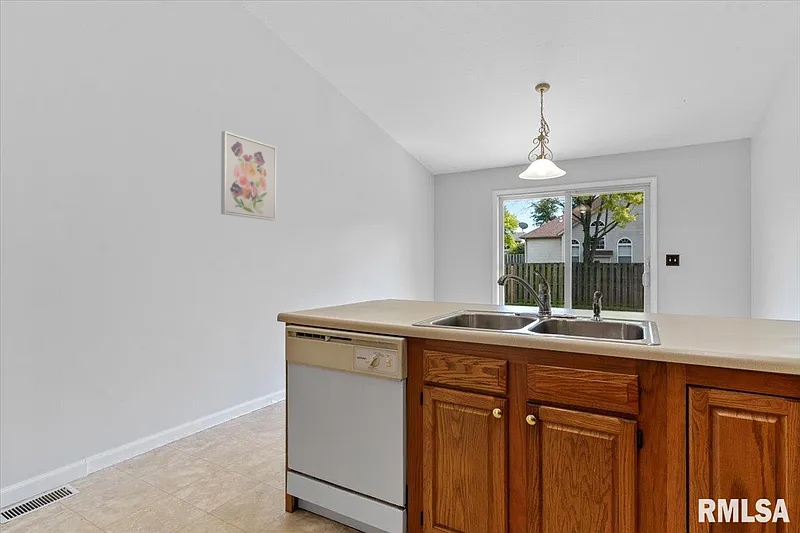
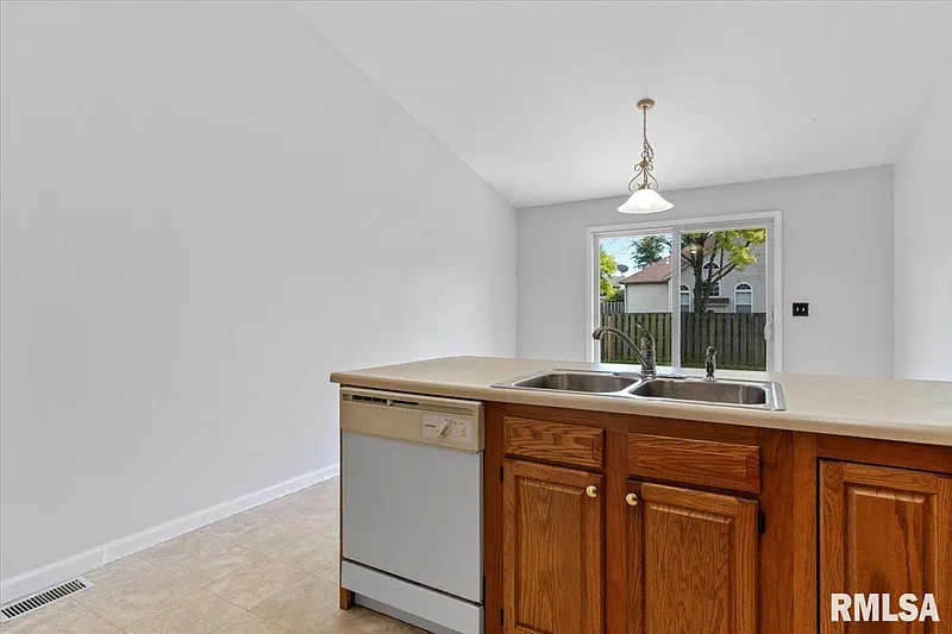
- wall art (250, 178)
